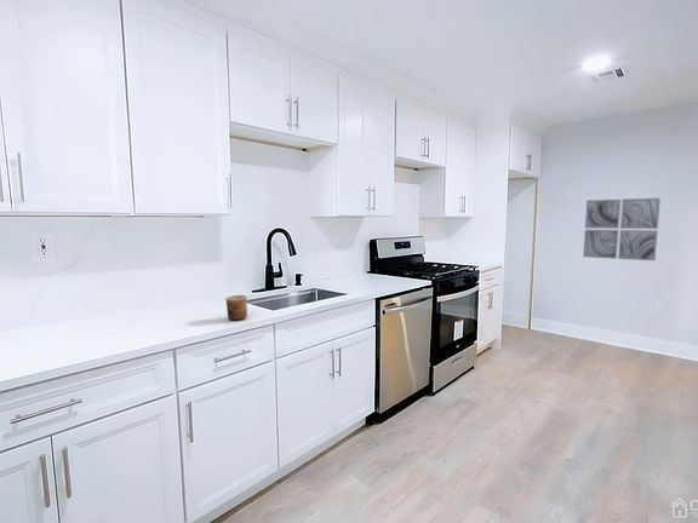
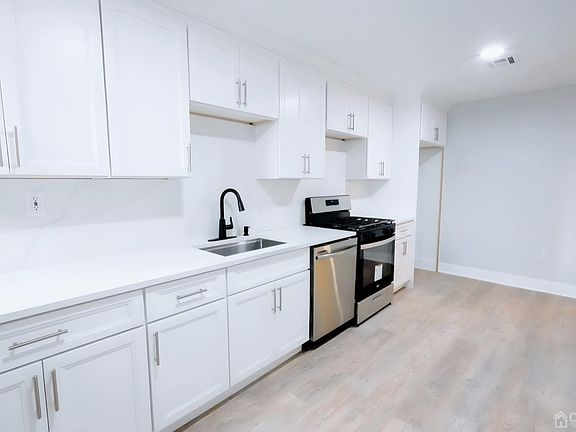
- wall art (618, 228)
- cup (236, 308)
